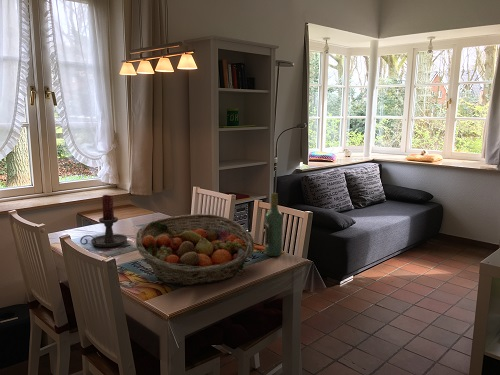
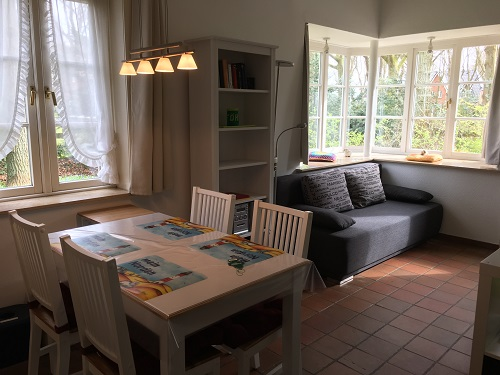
- wine bottle (273, 224)
- candle holder (103, 220)
- fruit basket (196, 247)
